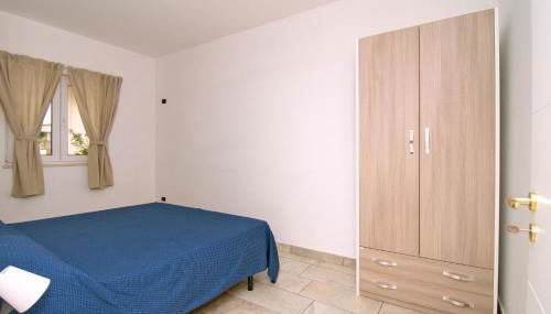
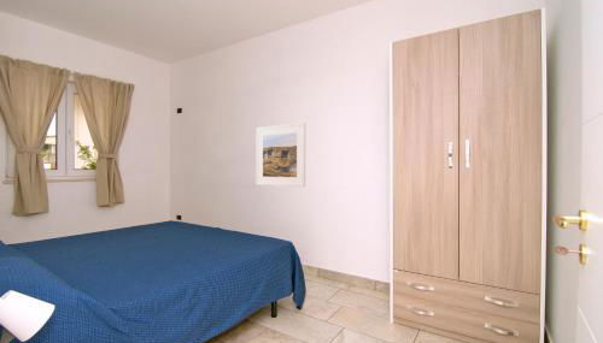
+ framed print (279, 155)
